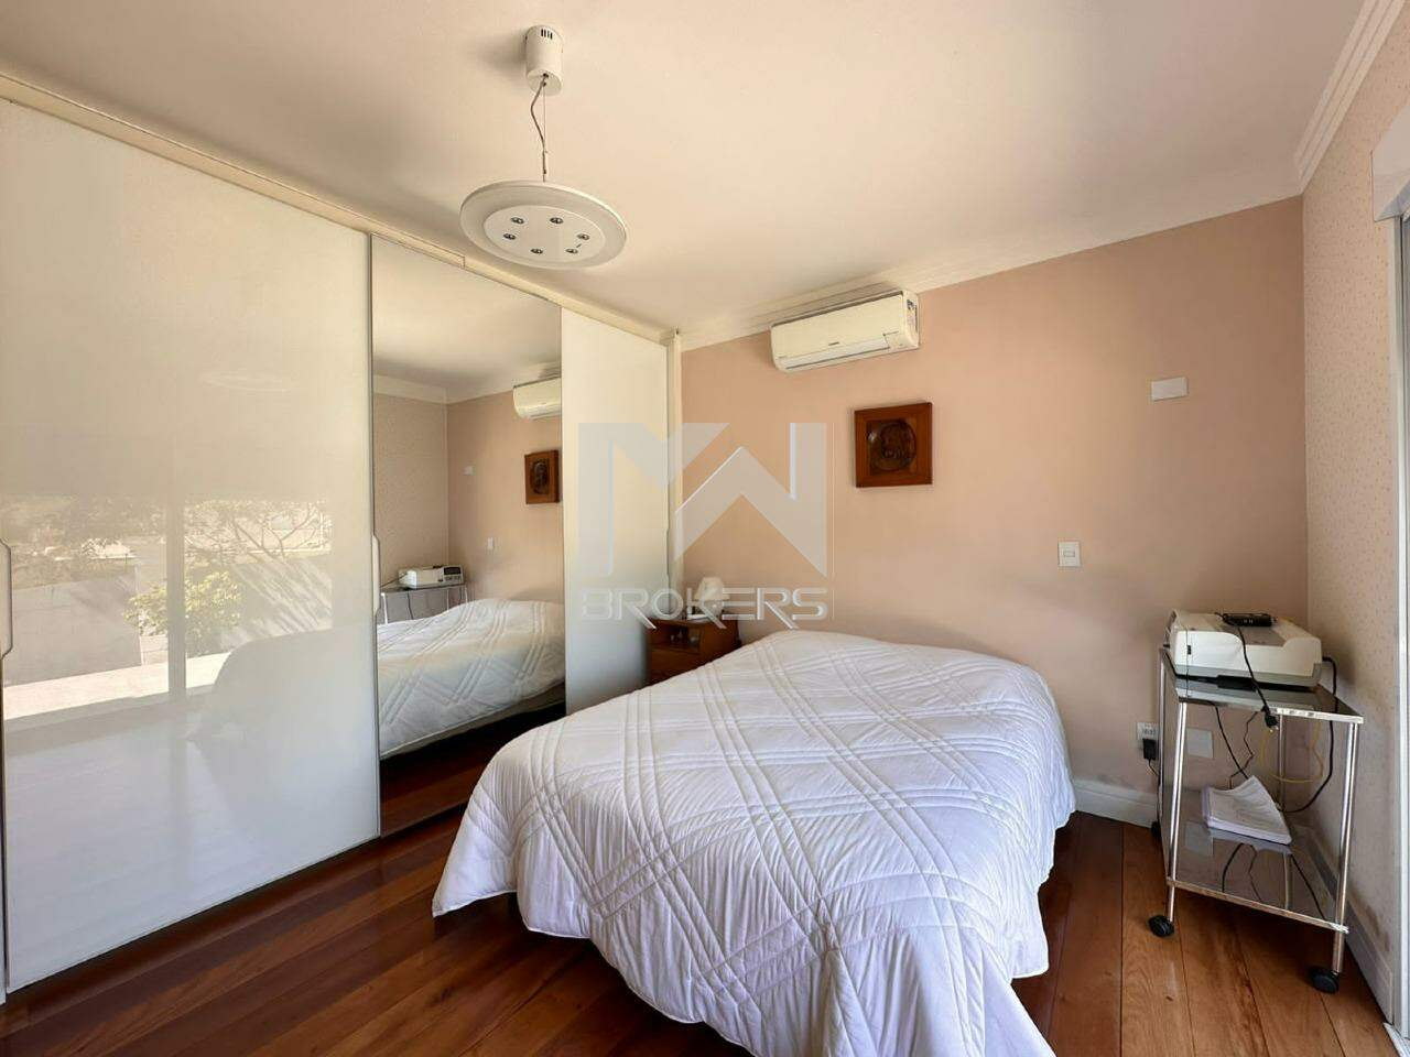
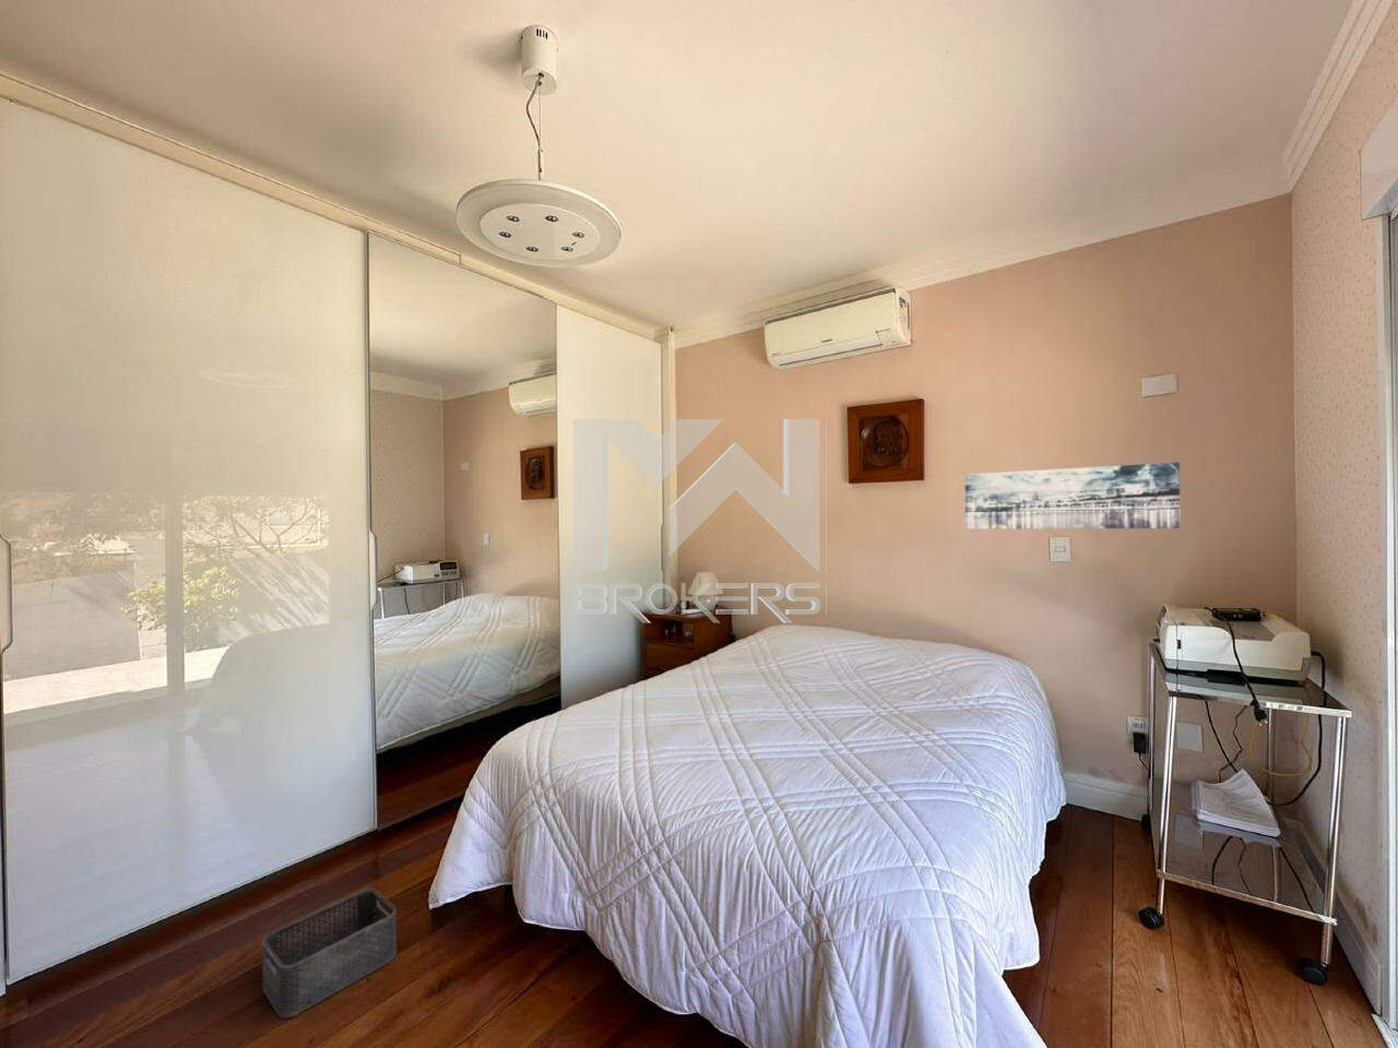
+ storage bin (332, 947)
+ wall art (1062, 499)
